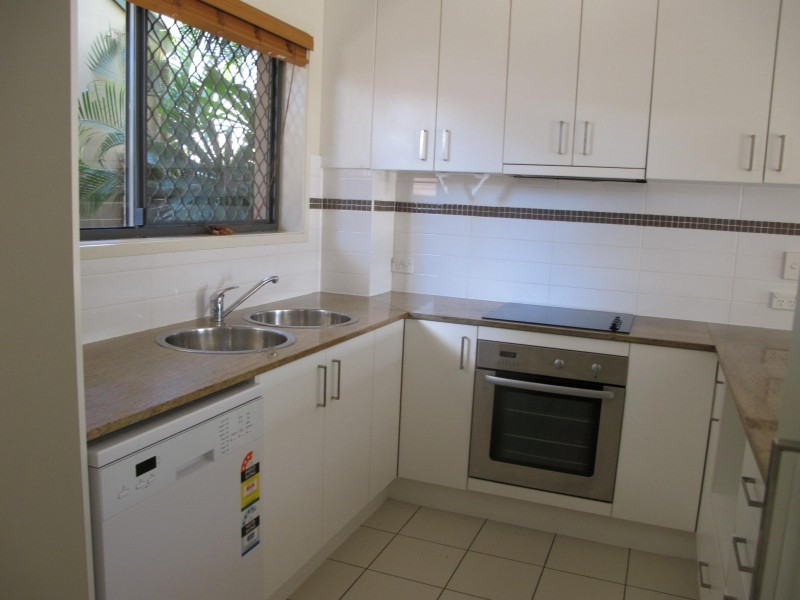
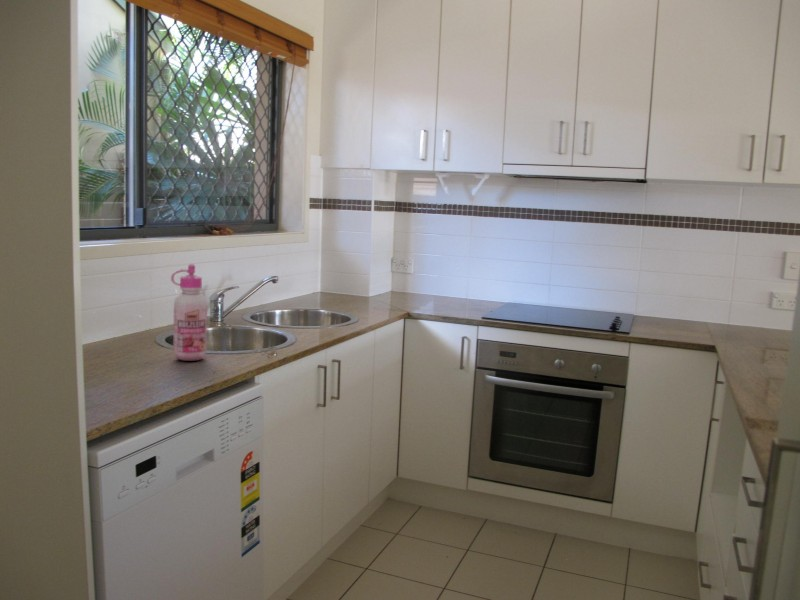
+ glue bottle (189, 311)
